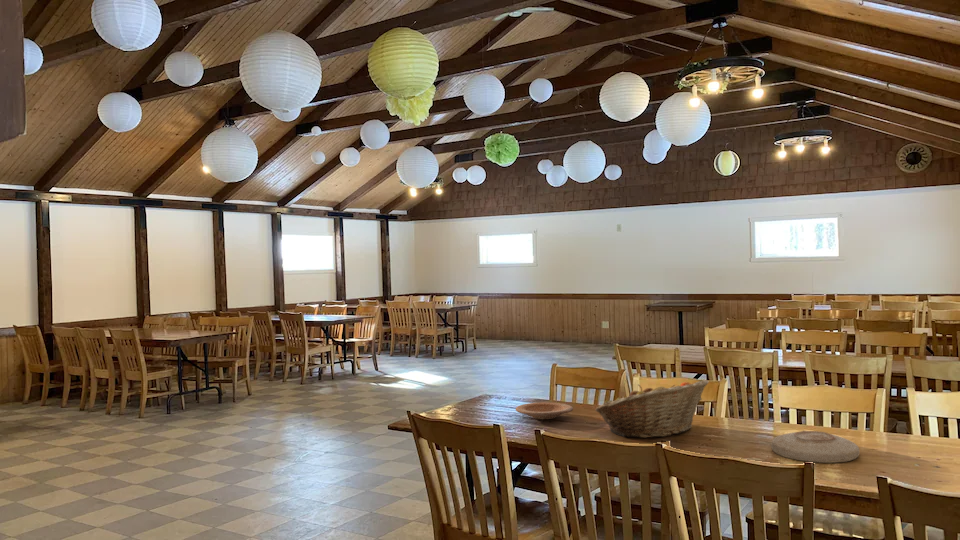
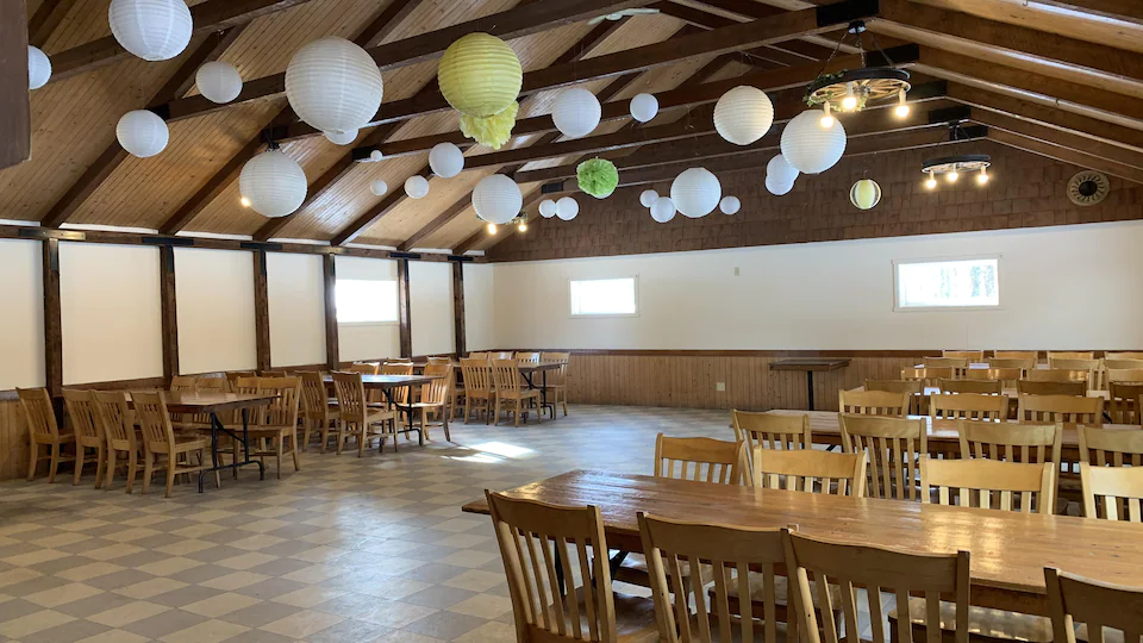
- fruit basket (653, 404)
- plate (544, 412)
- plate (814, 443)
